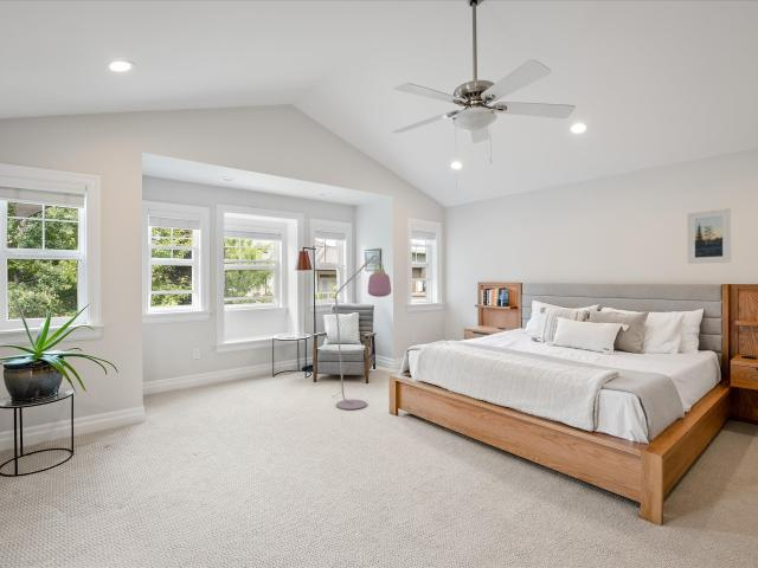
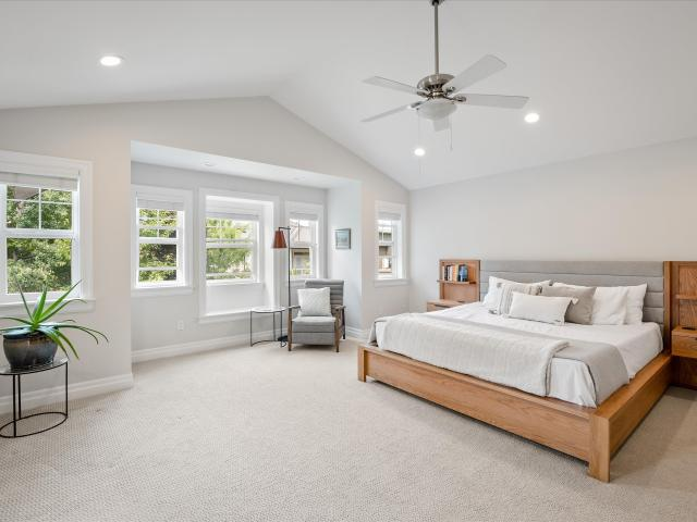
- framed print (708, 237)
- floor lamp (339, 330)
